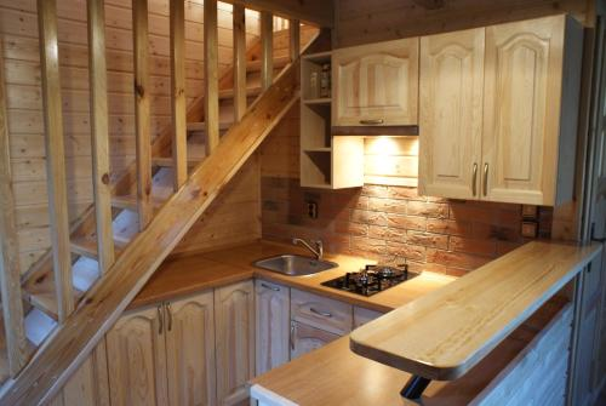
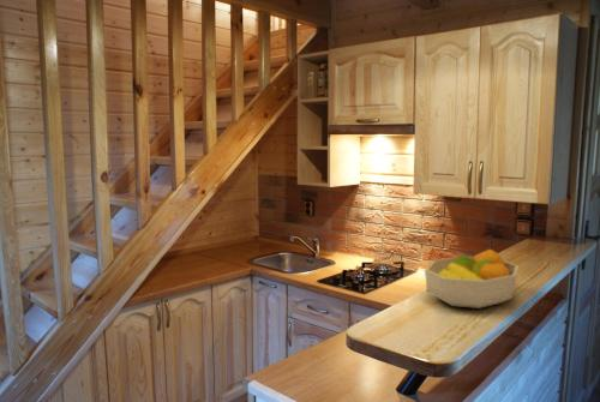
+ fruit bowl (472, 275)
